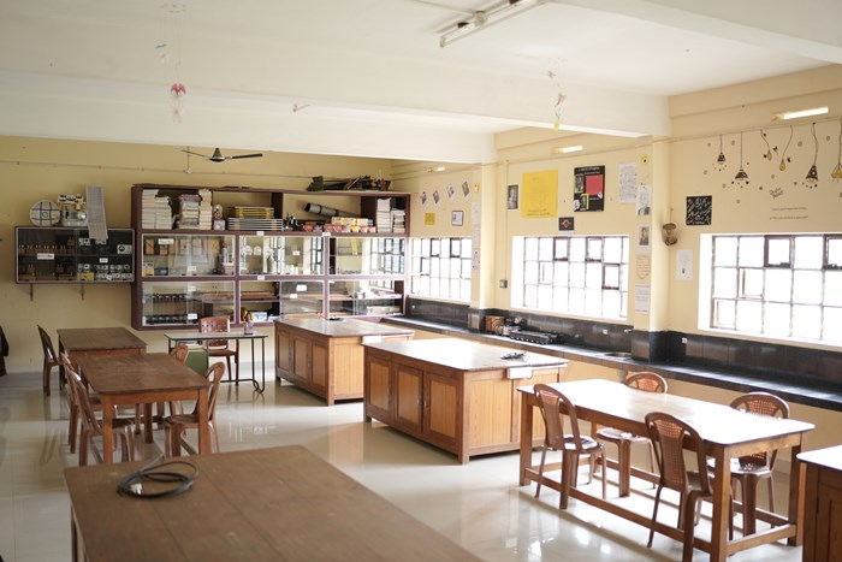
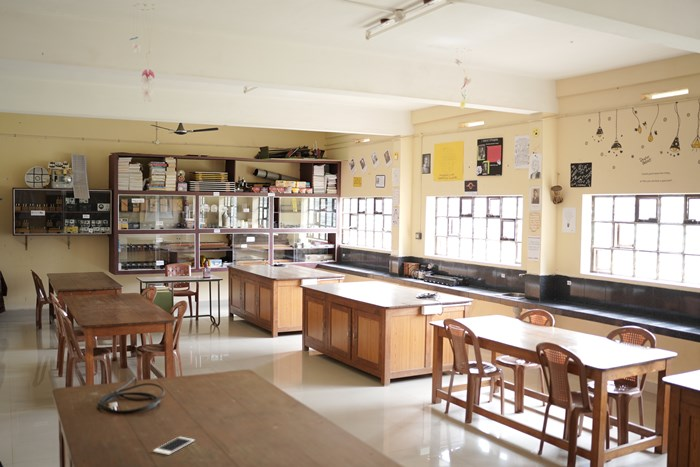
+ cell phone (174, 445)
